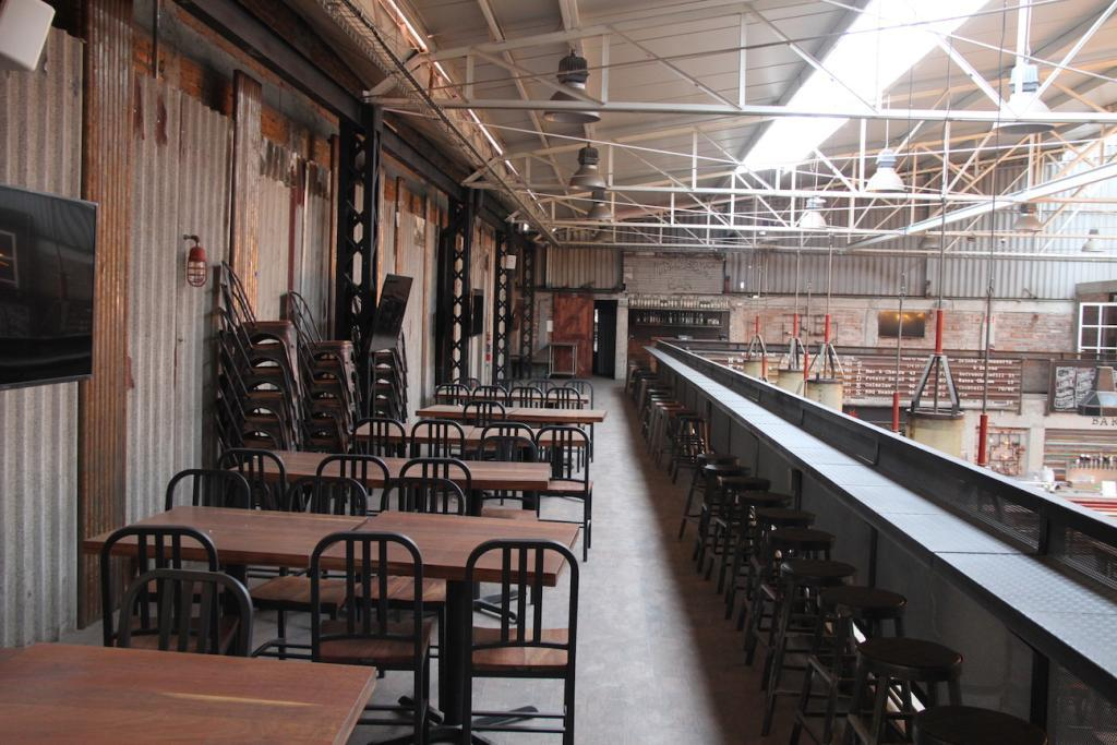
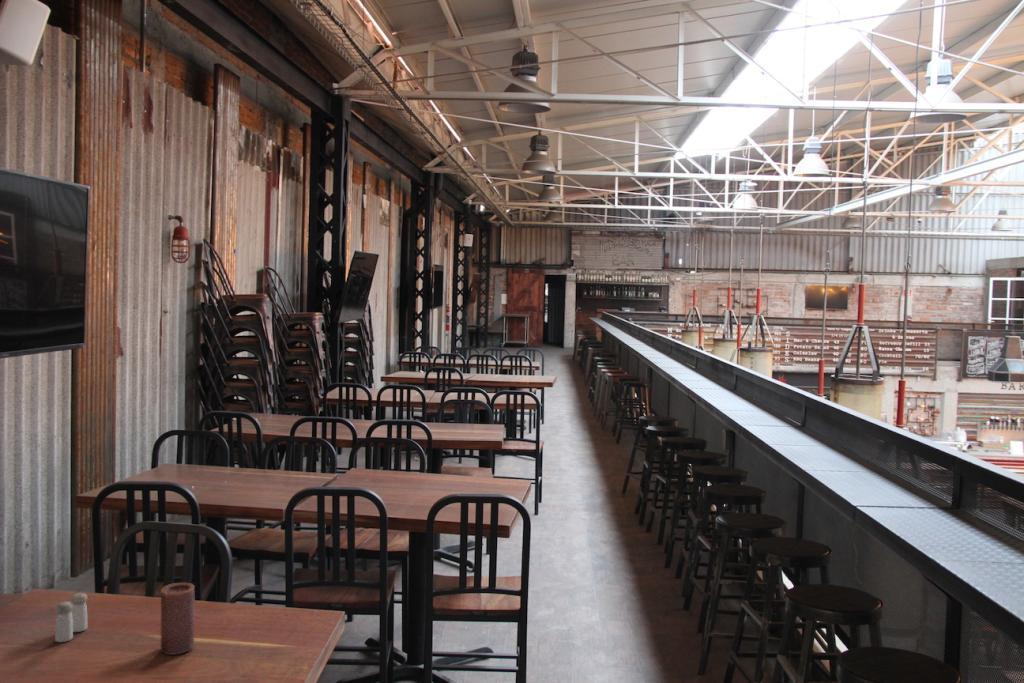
+ salt and pepper shaker (71, 616)
+ candle (177, 618)
